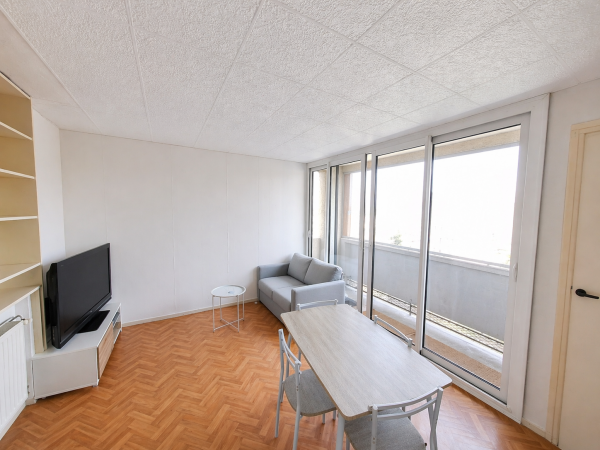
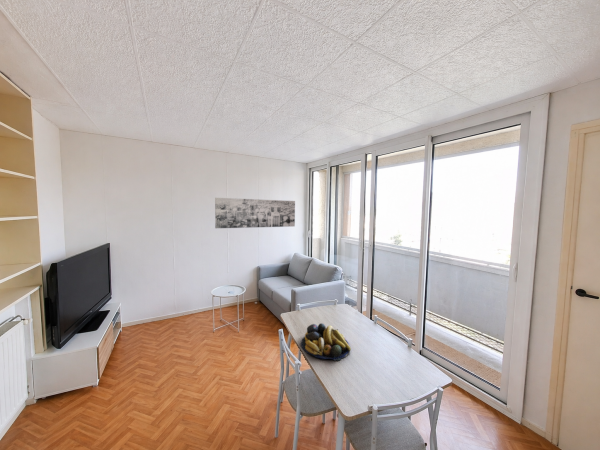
+ wall art (258, 213)
+ fruit bowl (325, 336)
